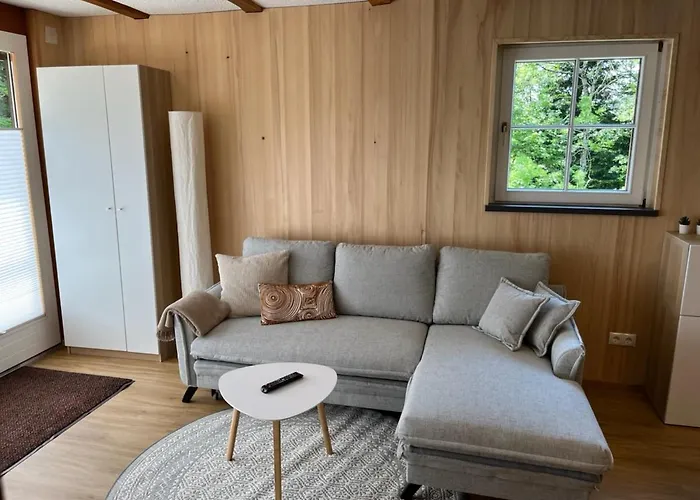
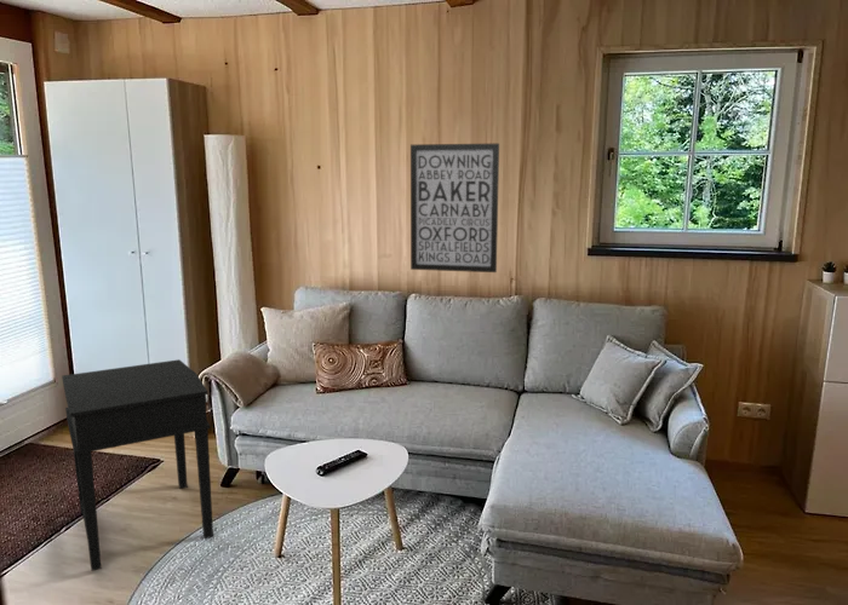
+ wall art (453, 208)
+ side table (138, 442)
